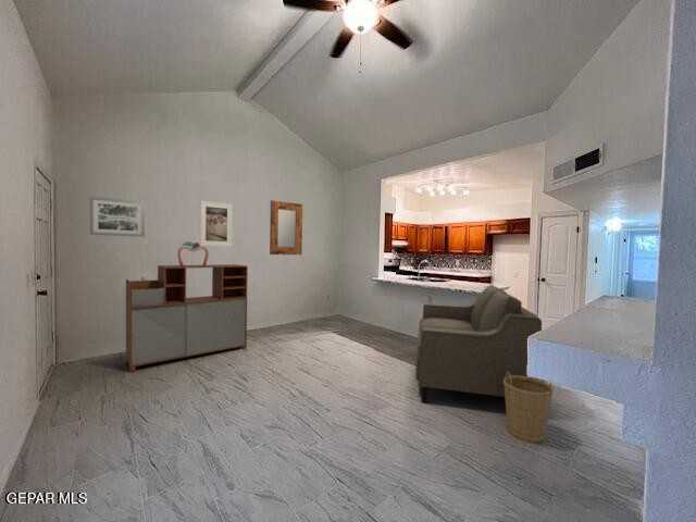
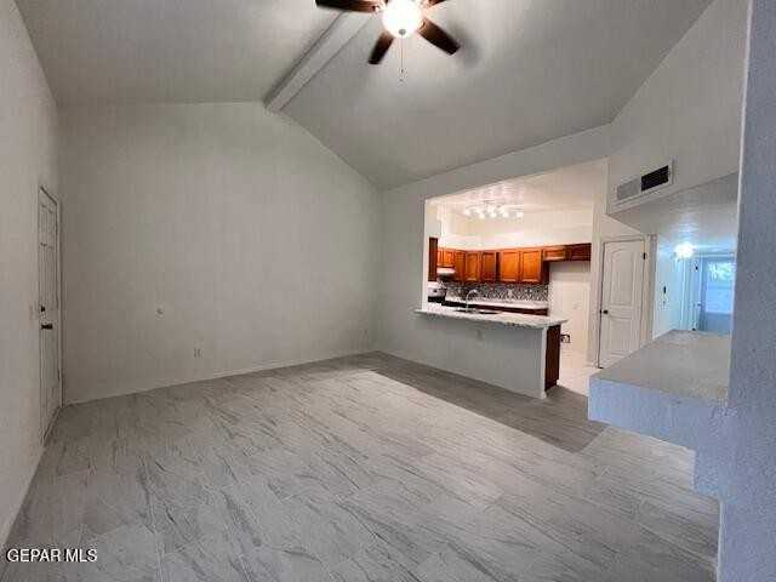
- wall art (117, 217)
- home mirror (286, 228)
- decorative sculpture (192, 250)
- basket (526, 403)
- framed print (216, 224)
- storage cabinet (190, 310)
- sofa (465, 332)
